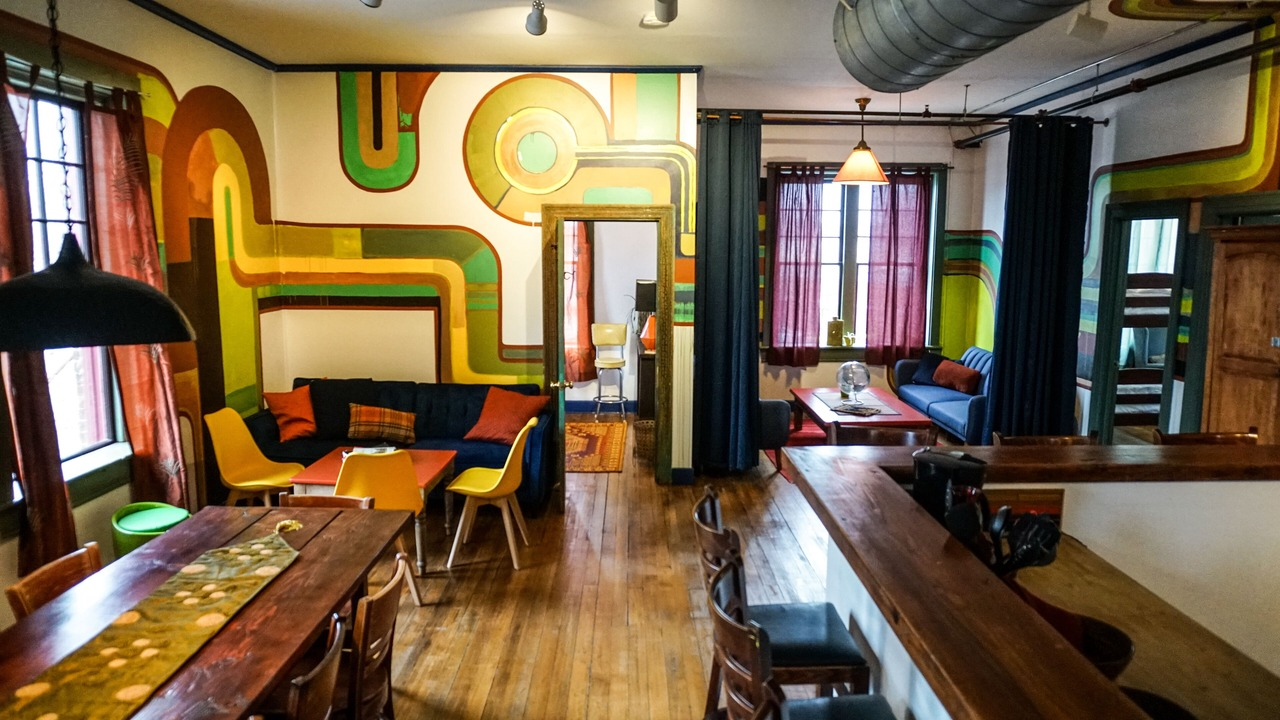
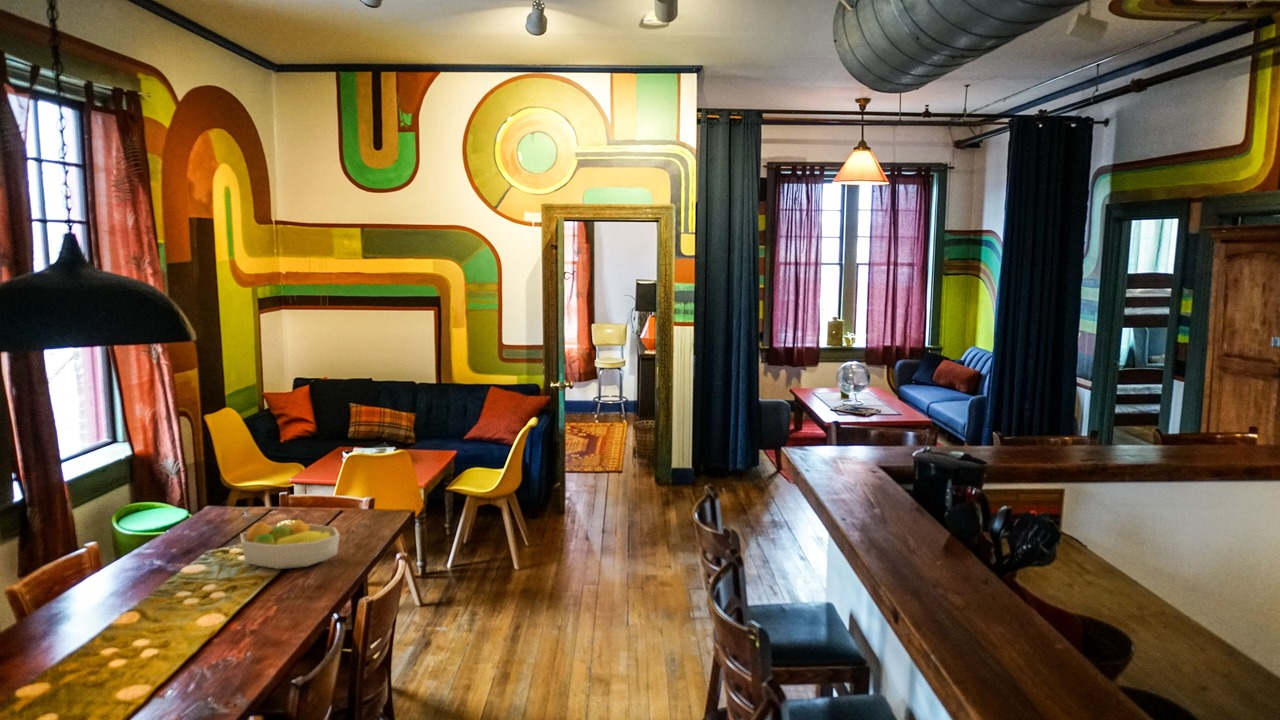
+ fruit bowl (290, 541)
